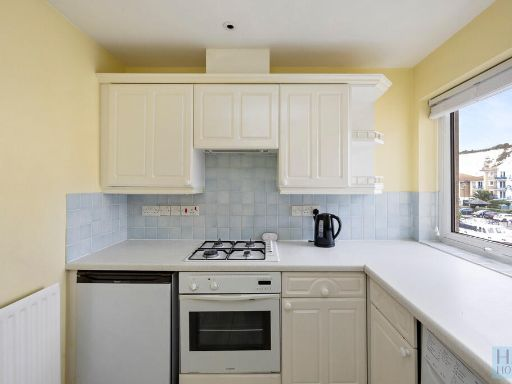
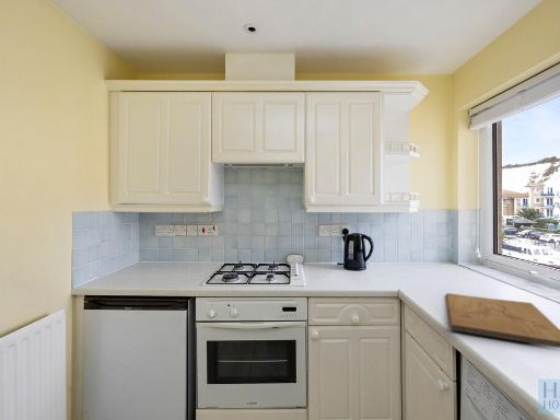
+ cutting board (495, 314)
